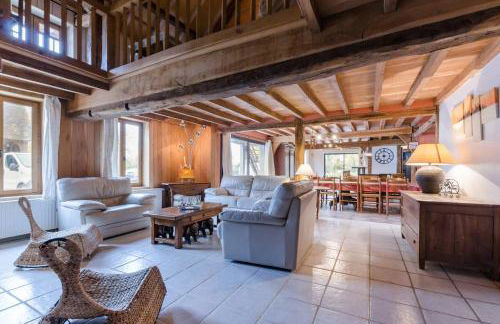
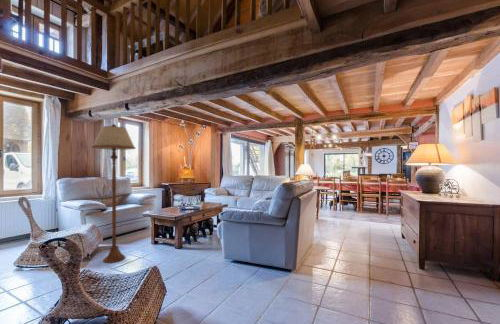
+ floor lamp (114, 191)
